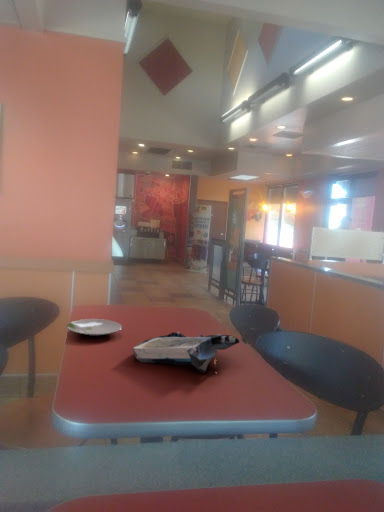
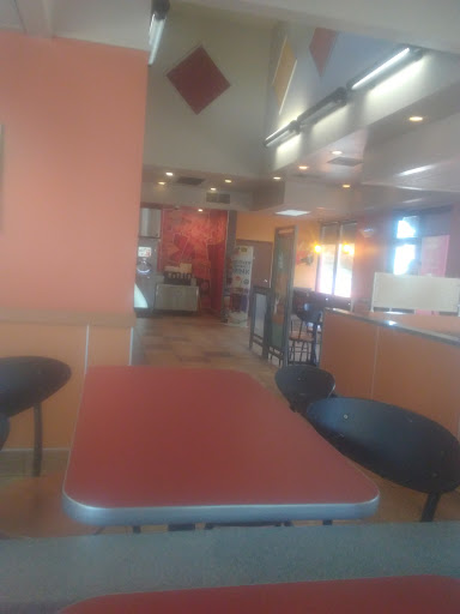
- plate (94, 329)
- food tray (187, 345)
